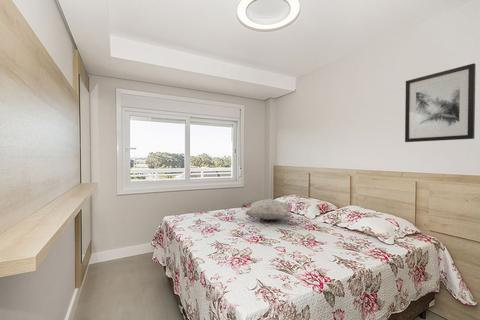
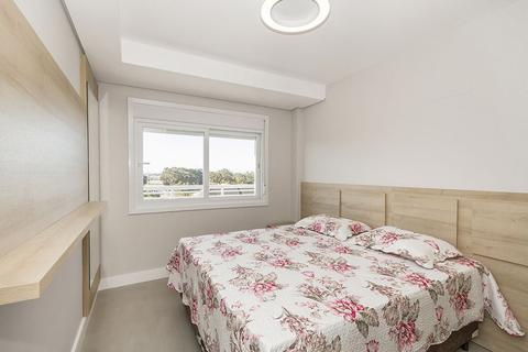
- decorative pillow (269, 209)
- wall art (436, 107)
